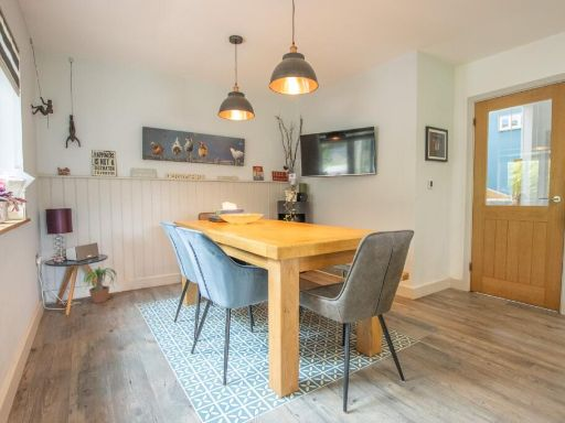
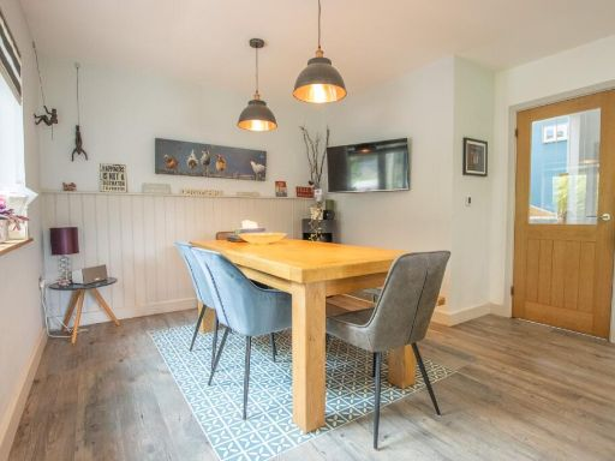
- potted plant (102, 283)
